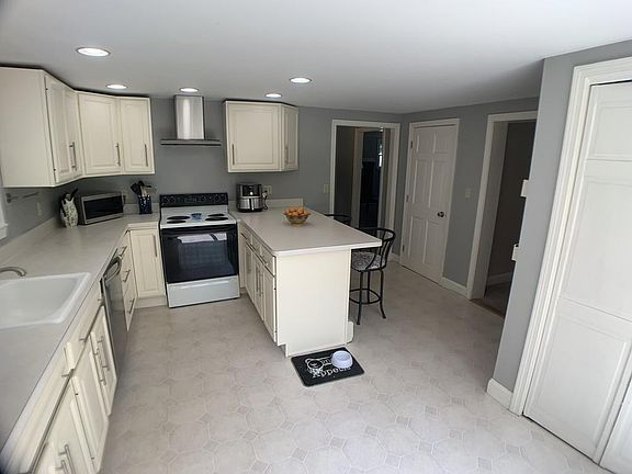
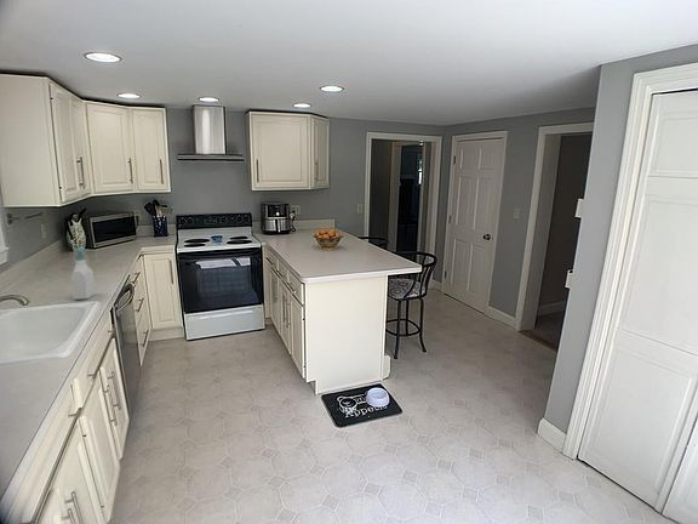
+ soap bottle (84, 272)
